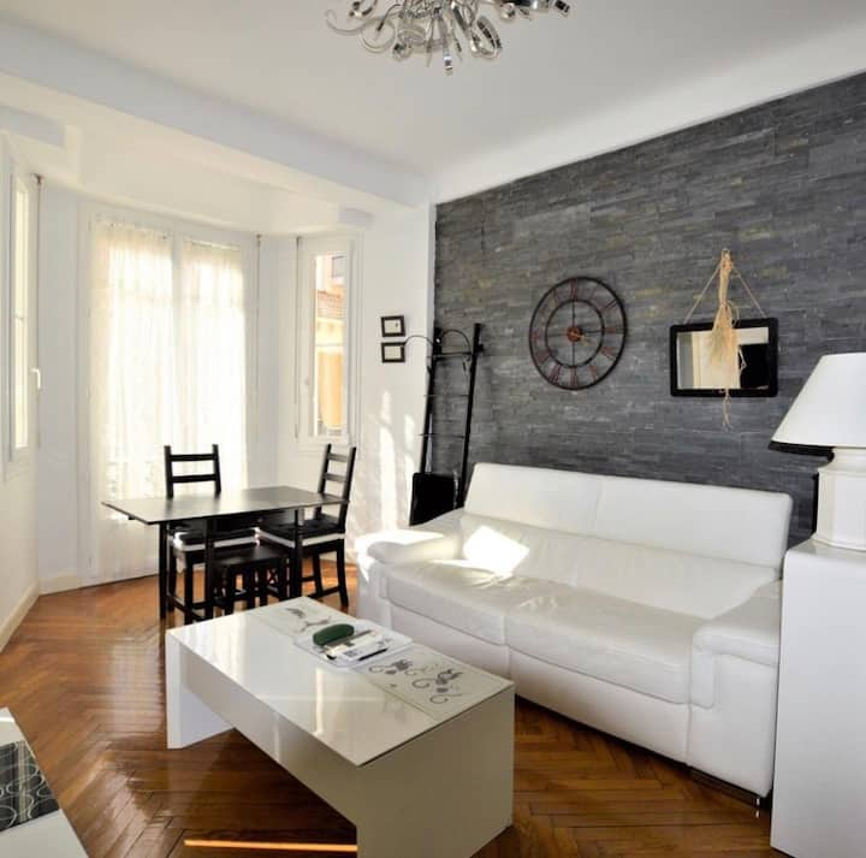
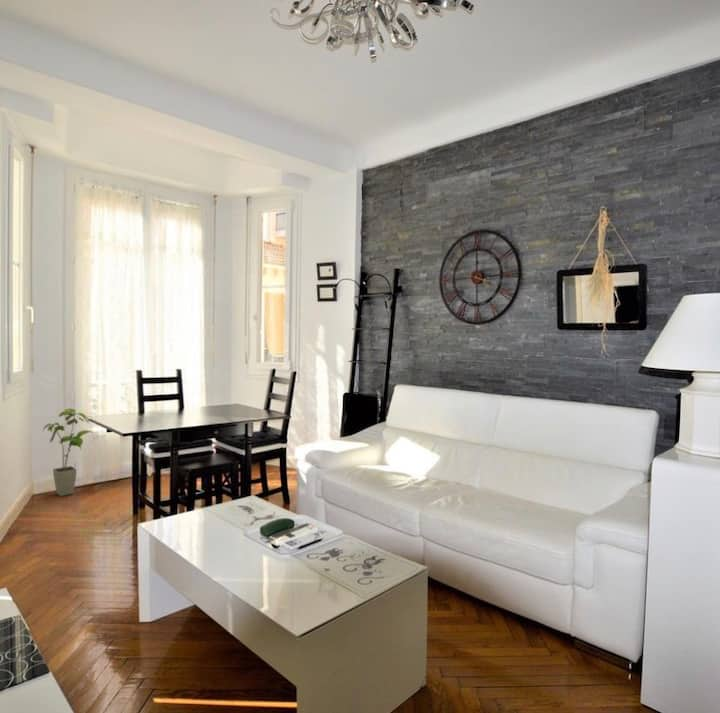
+ house plant (69, 450)
